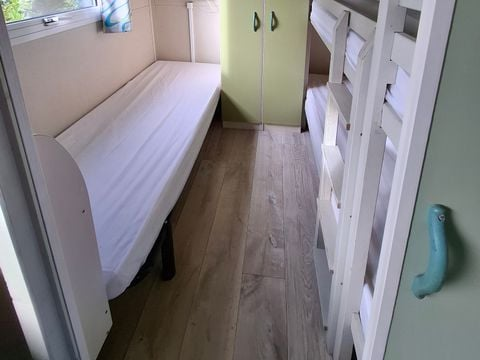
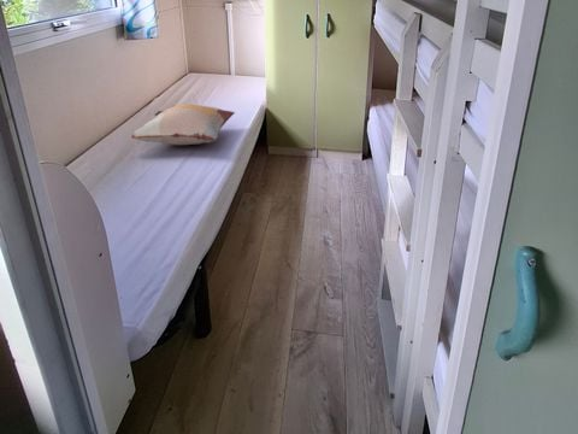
+ decorative pillow (184, 123)
